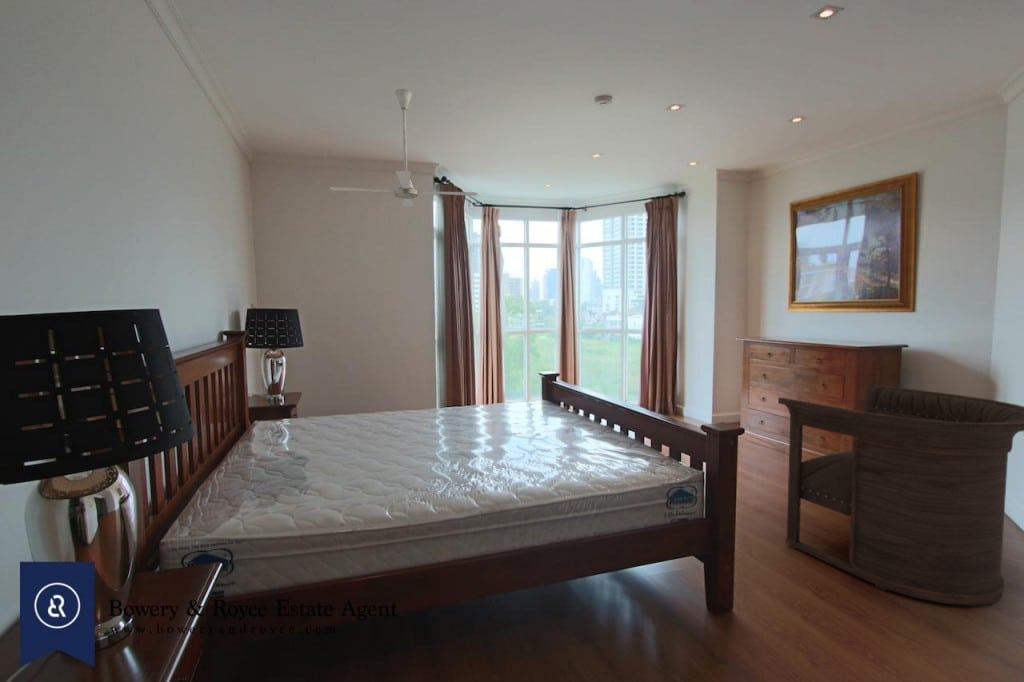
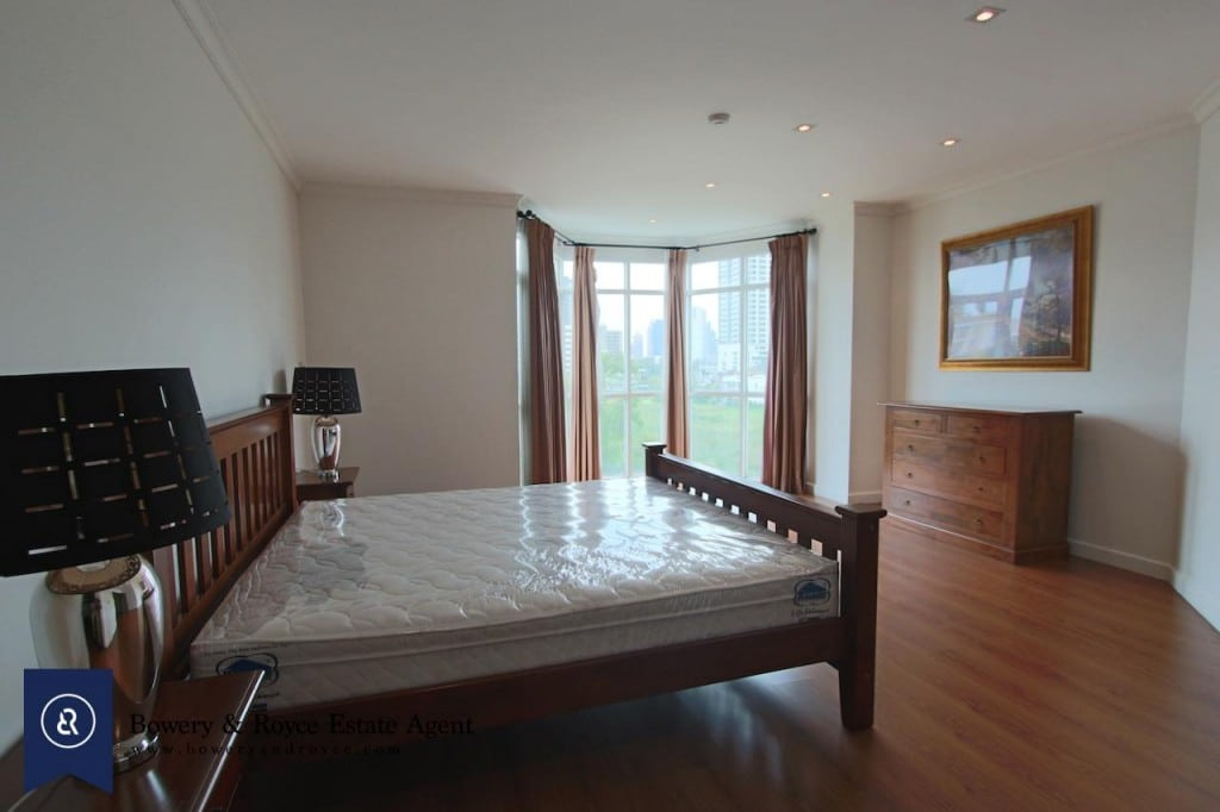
- ceiling fan (404, 145)
- armchair (914, 486)
